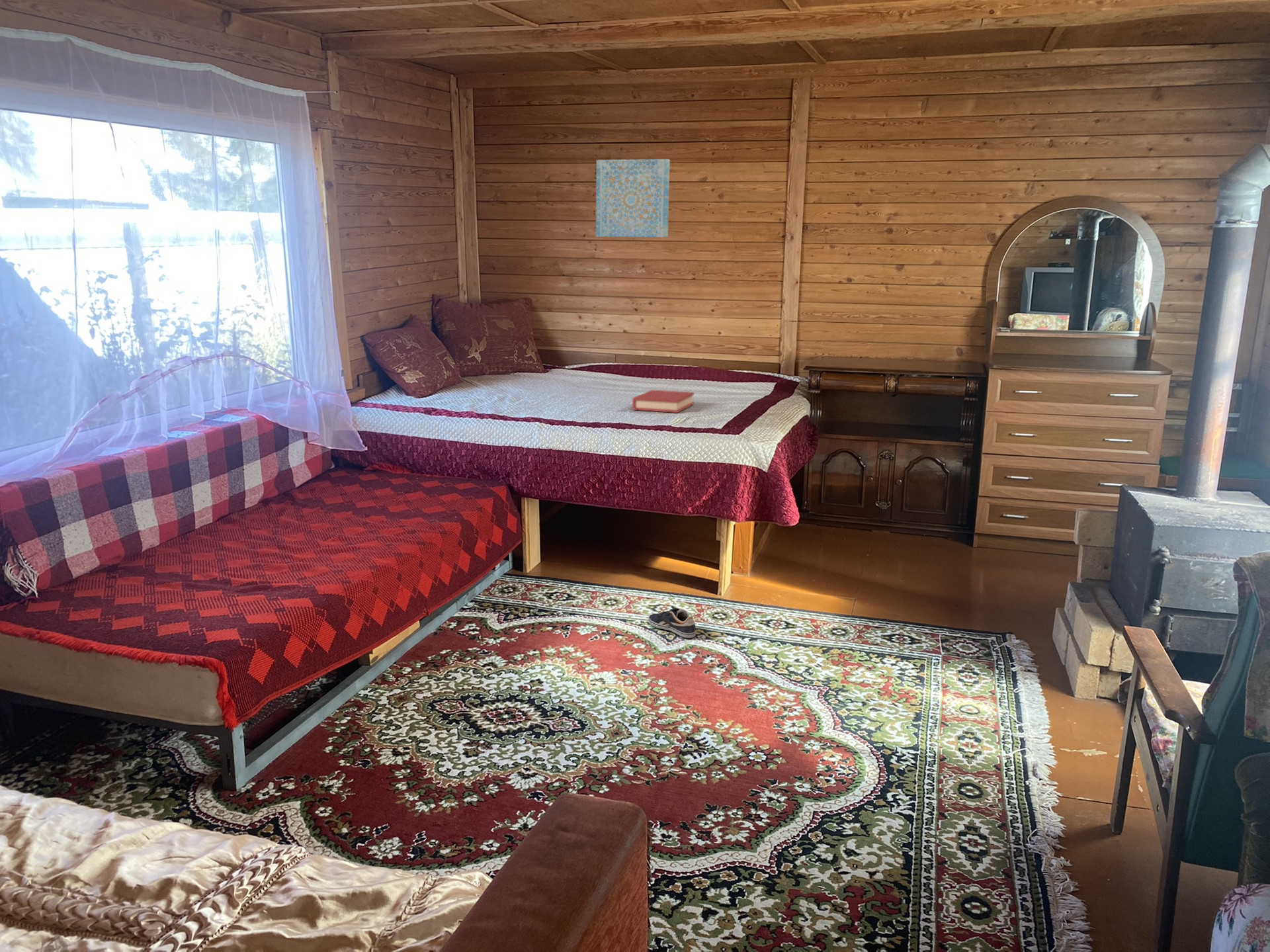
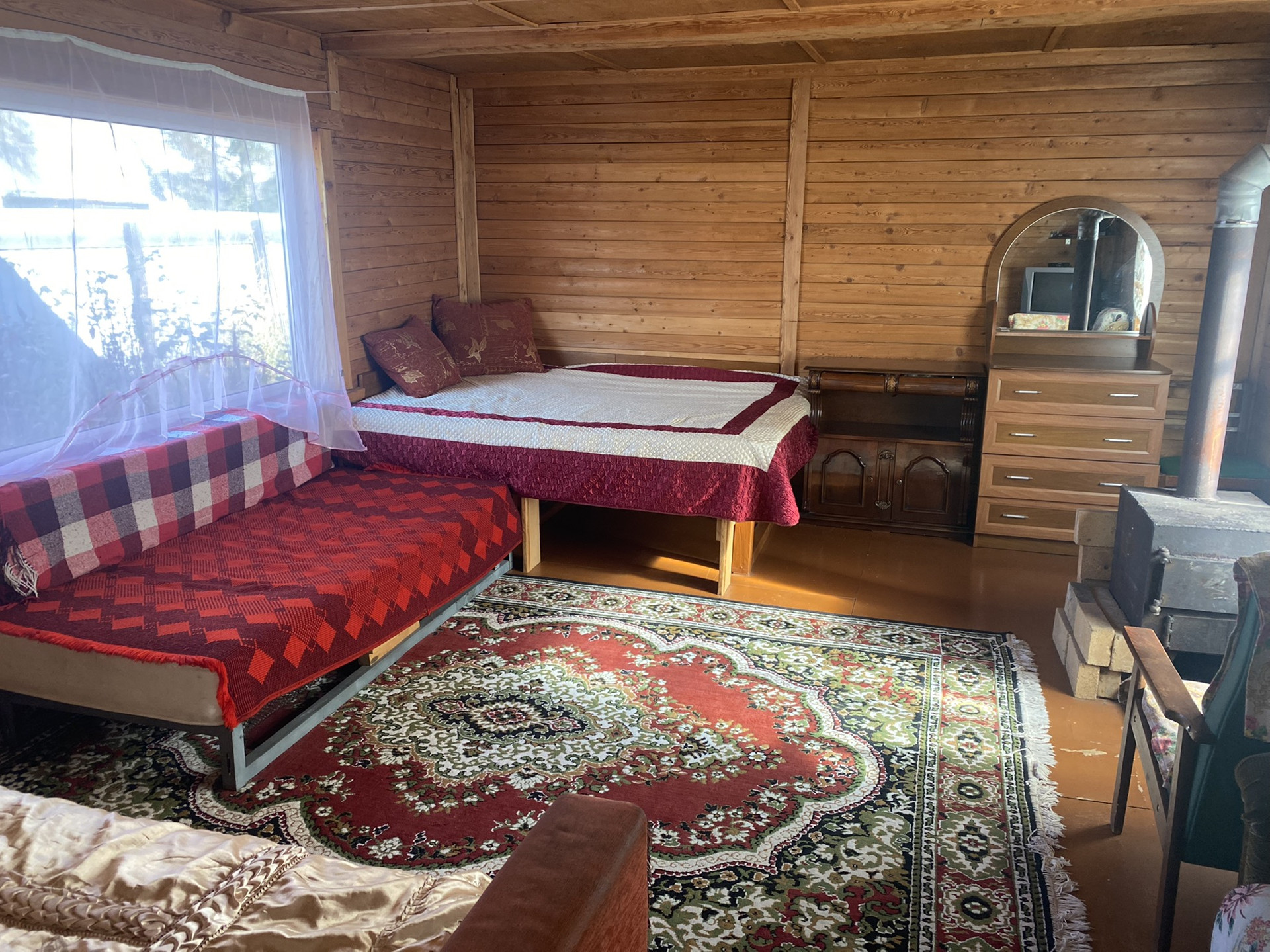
- sneaker (672, 618)
- wall art (632, 198)
- hardback book (663, 401)
